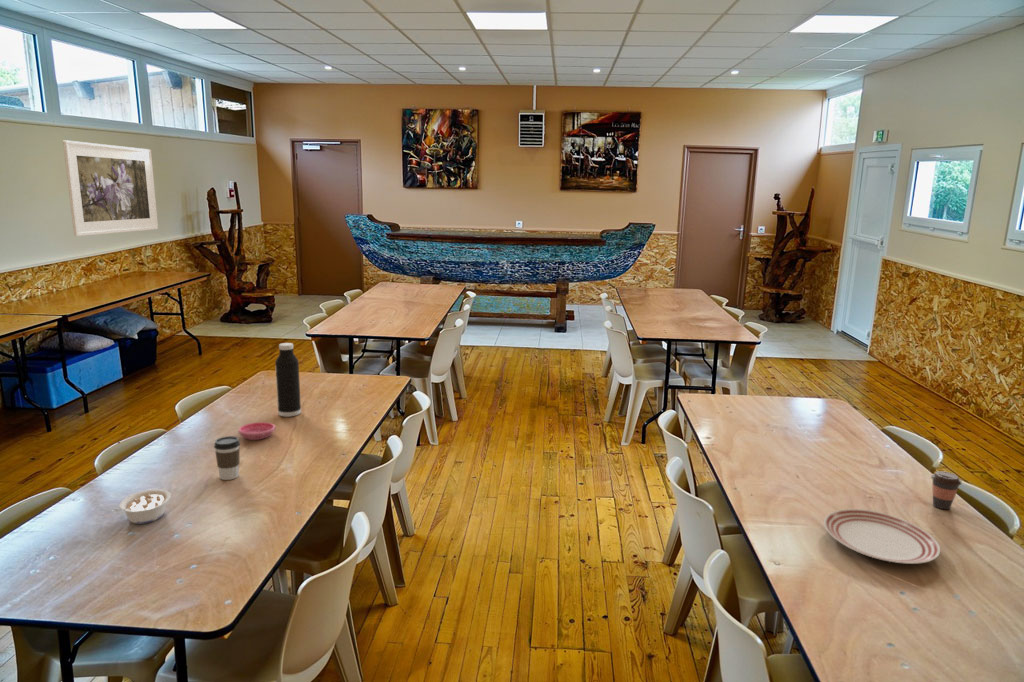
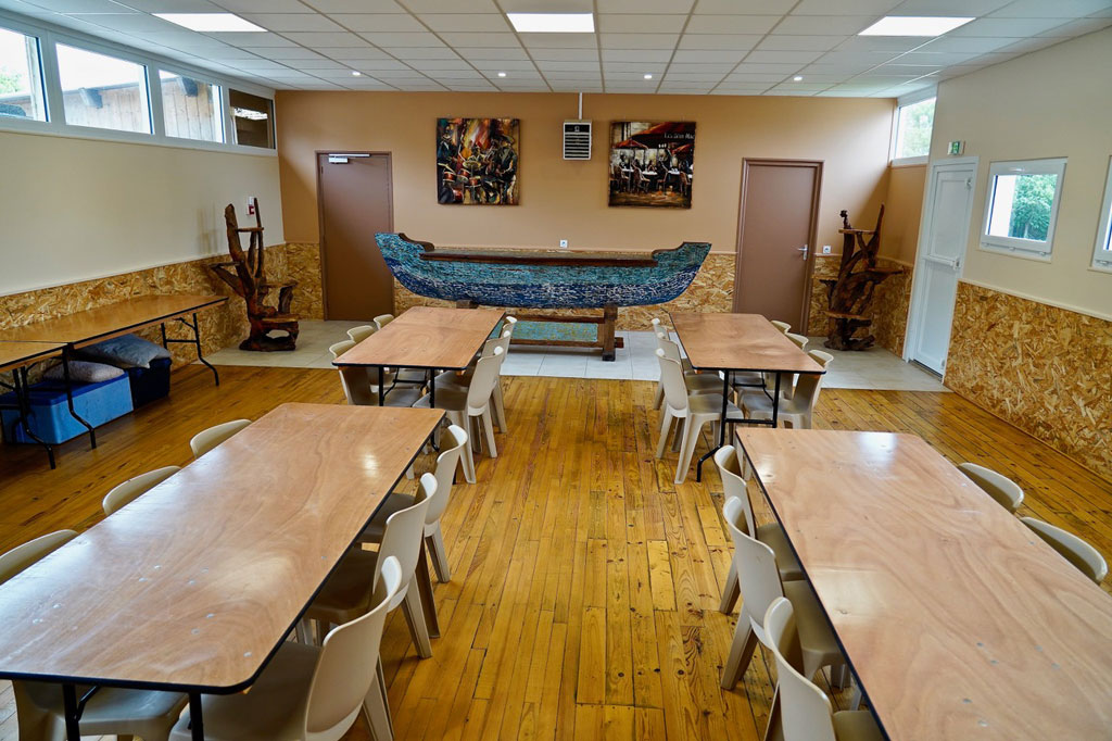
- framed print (115, 189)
- saucer (257, 431)
- legume (145, 507)
- coffee cup (944, 490)
- water bottle (287, 379)
- coffee cup (228, 458)
- dinner plate (879, 538)
